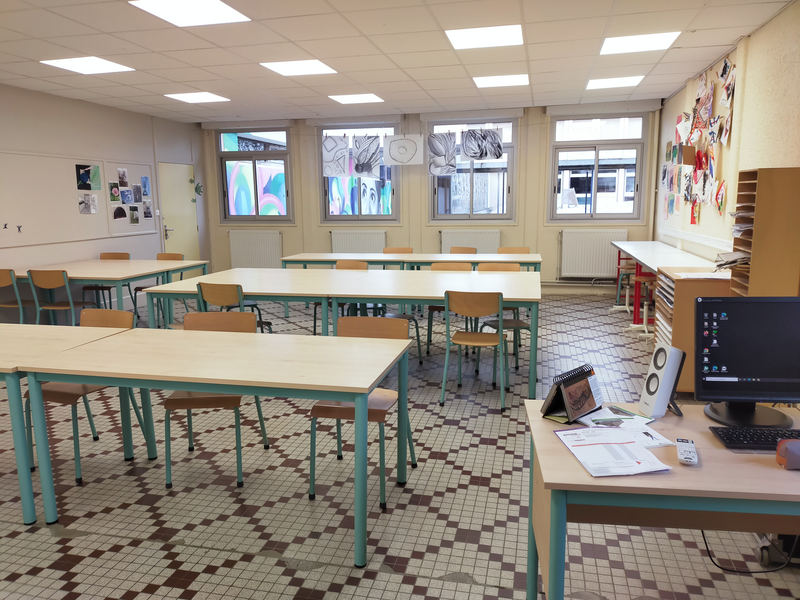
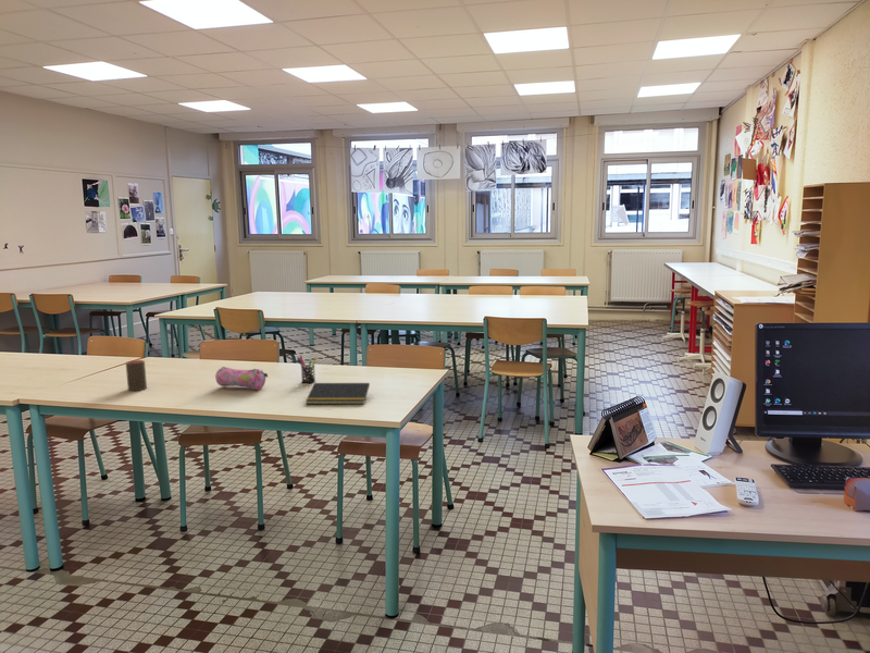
+ notepad (338, 393)
+ pencil case (240, 377)
+ pen holder (307, 368)
+ cup (136, 374)
